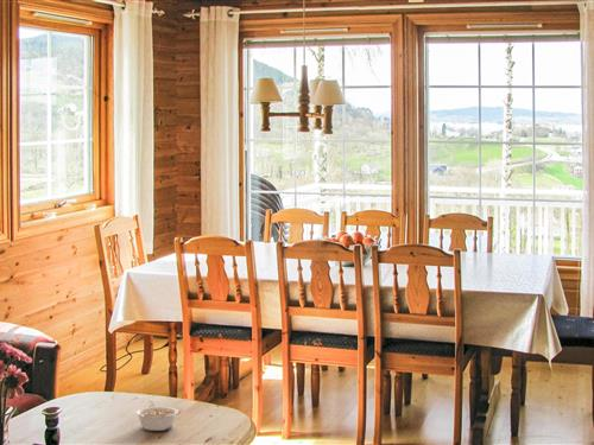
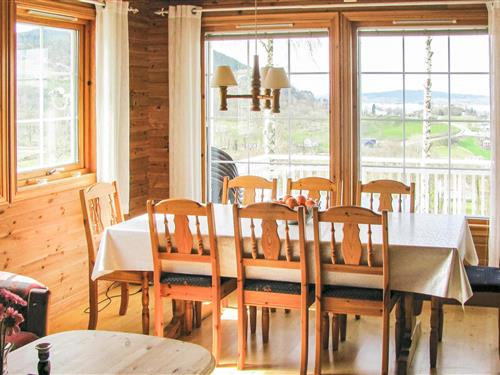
- legume (158, 418)
